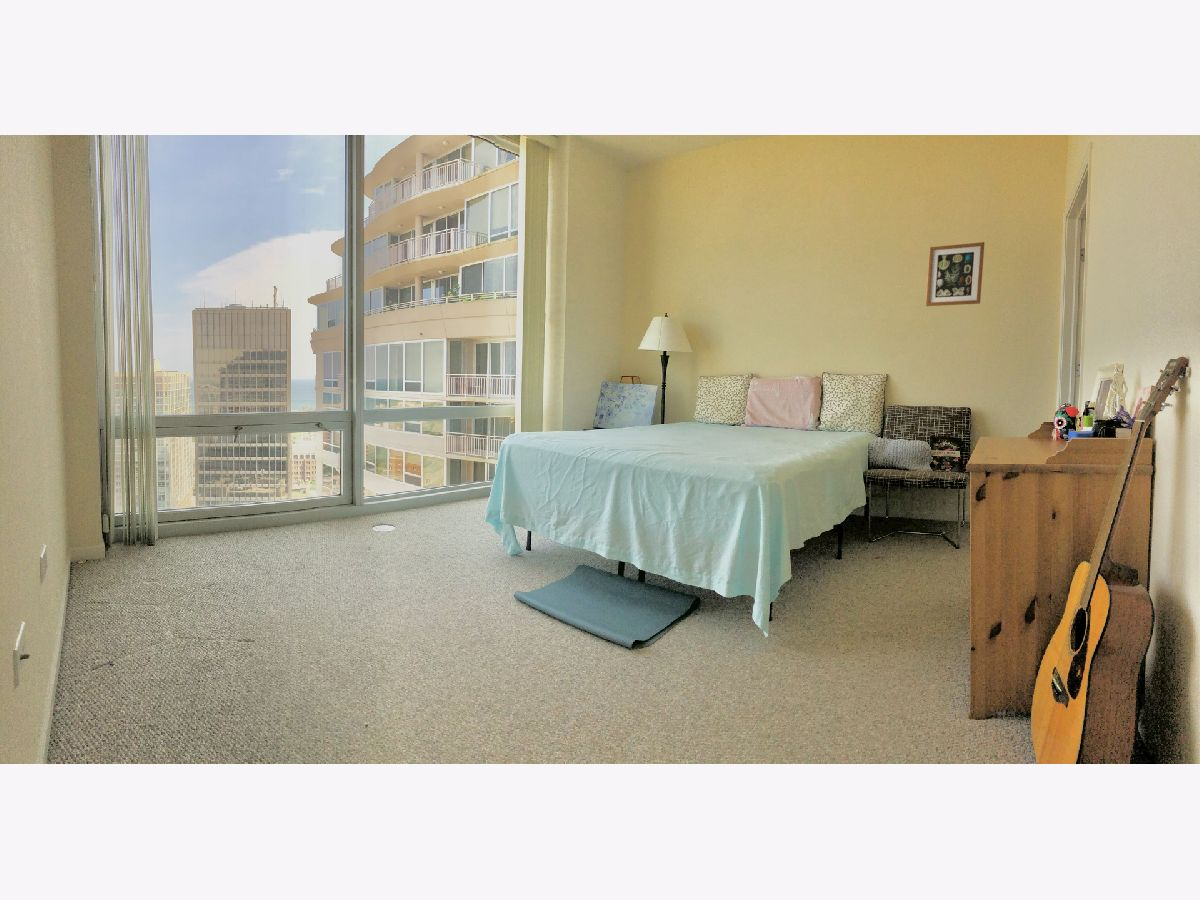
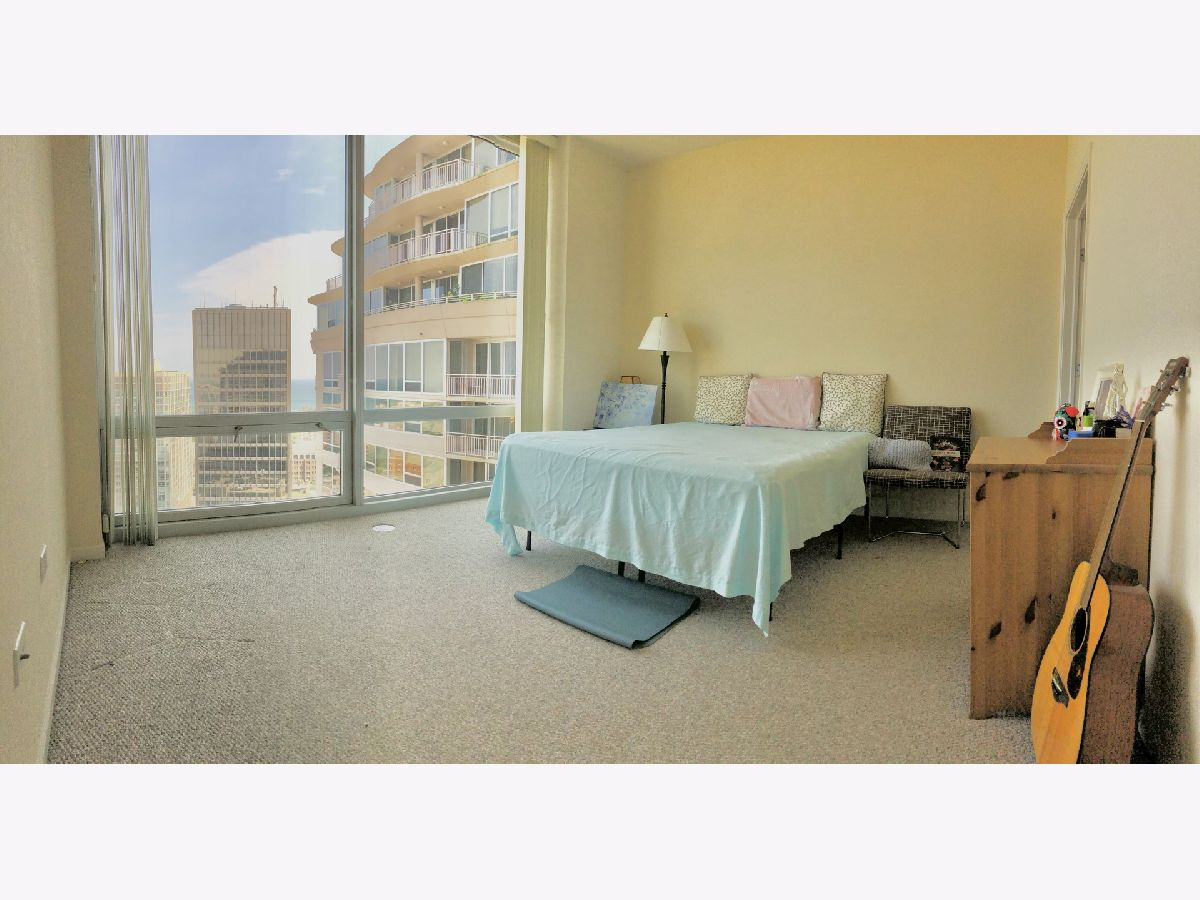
- wall art (954, 275)
